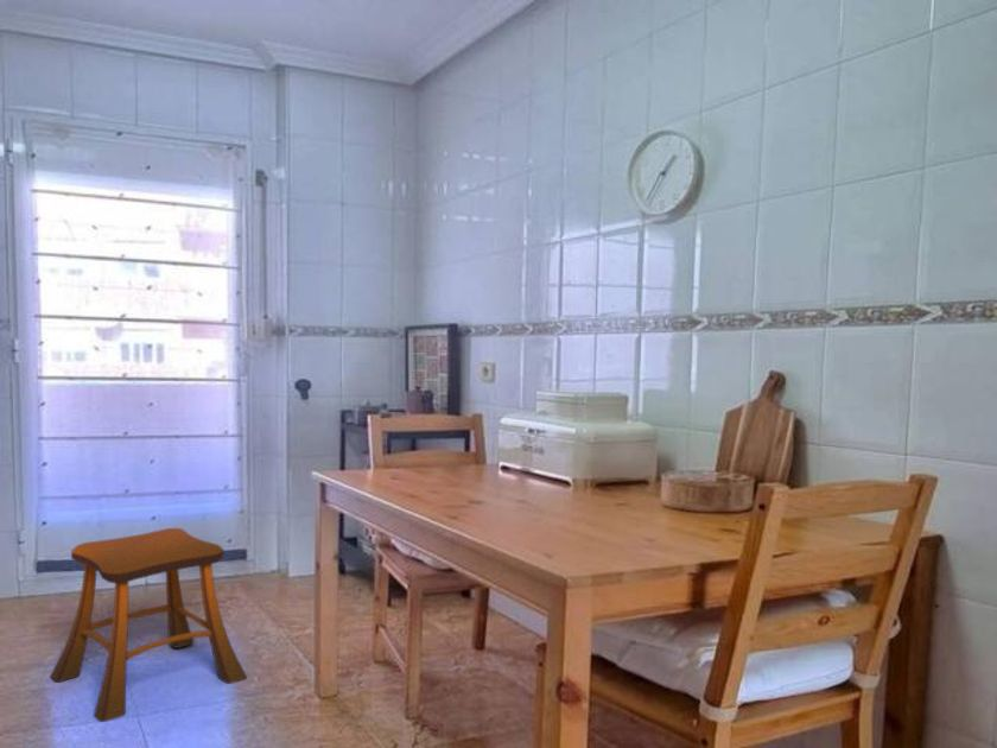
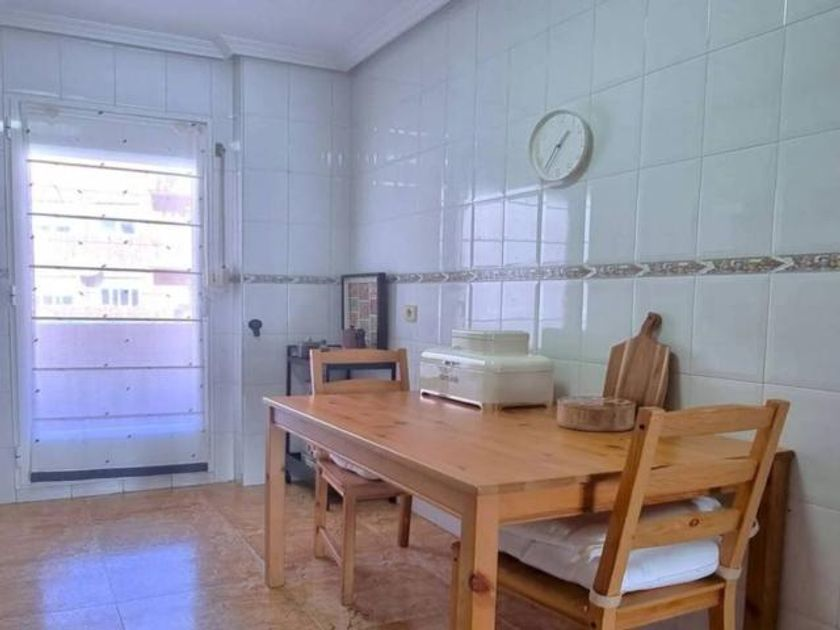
- stool (148, 611)
